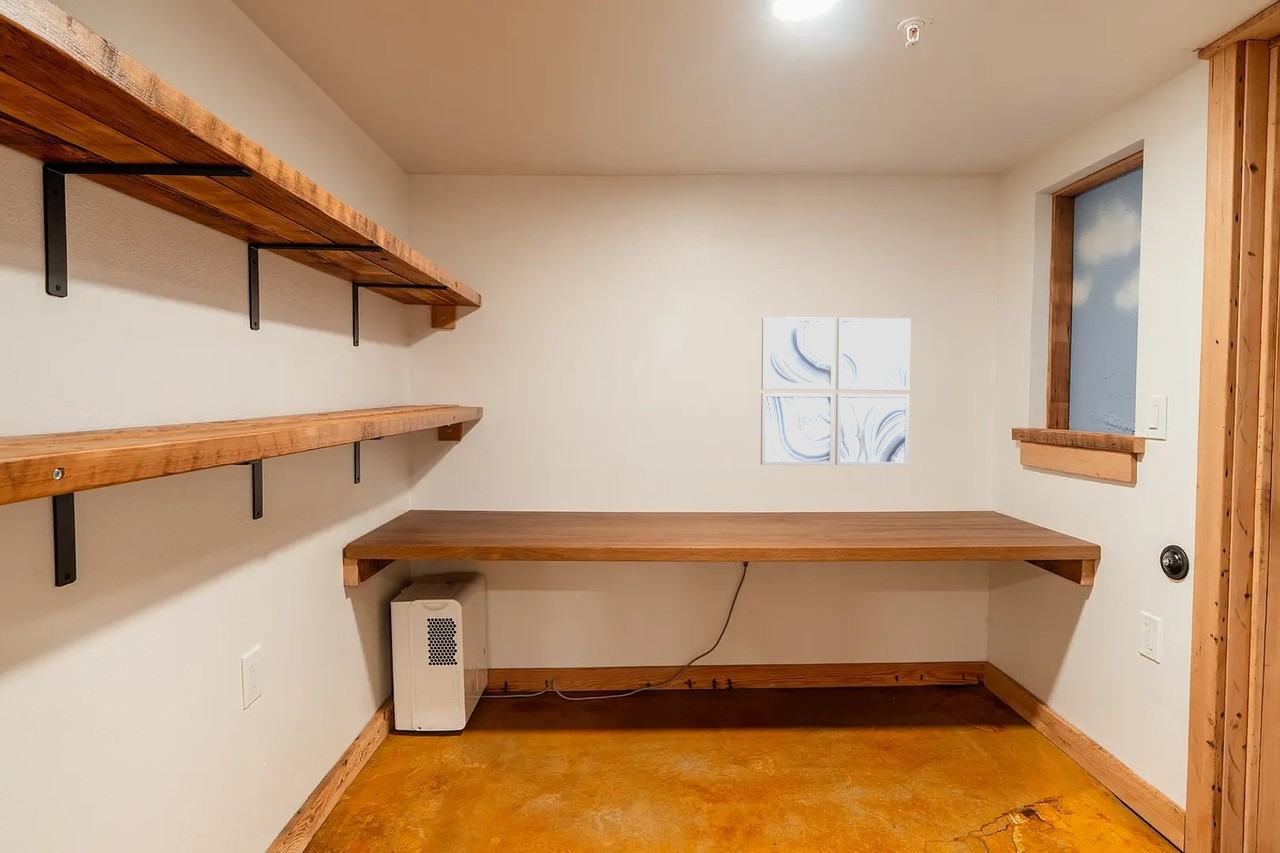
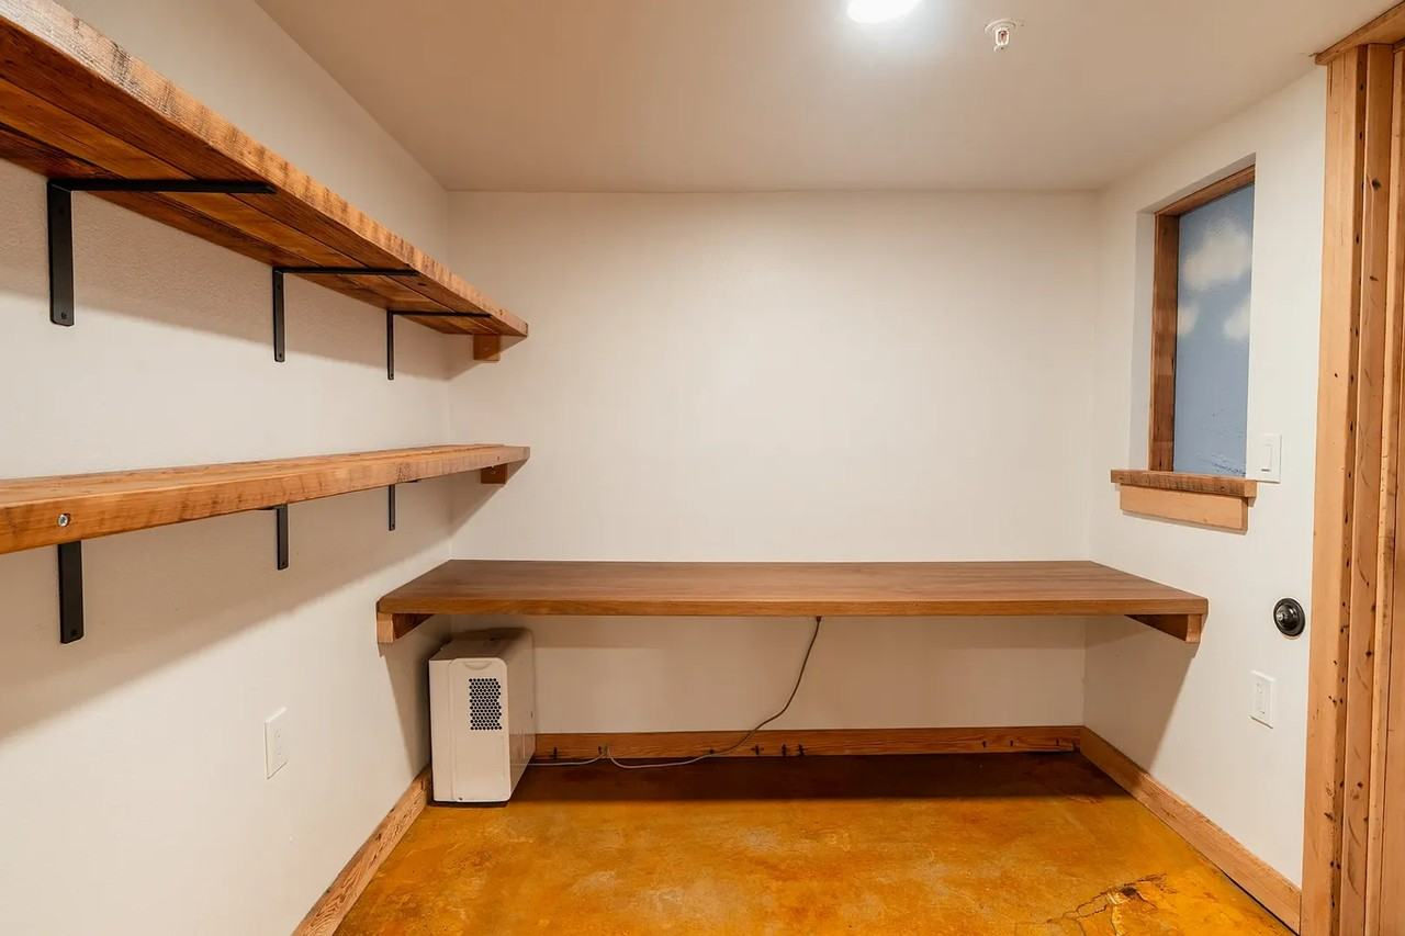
- wall art (836, 389)
